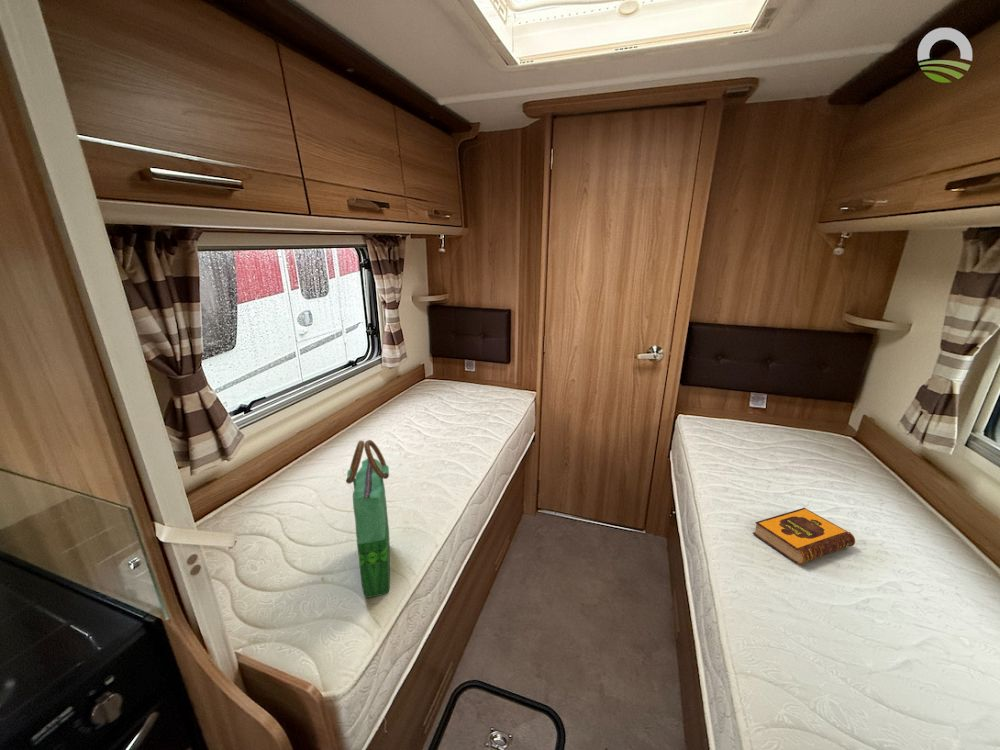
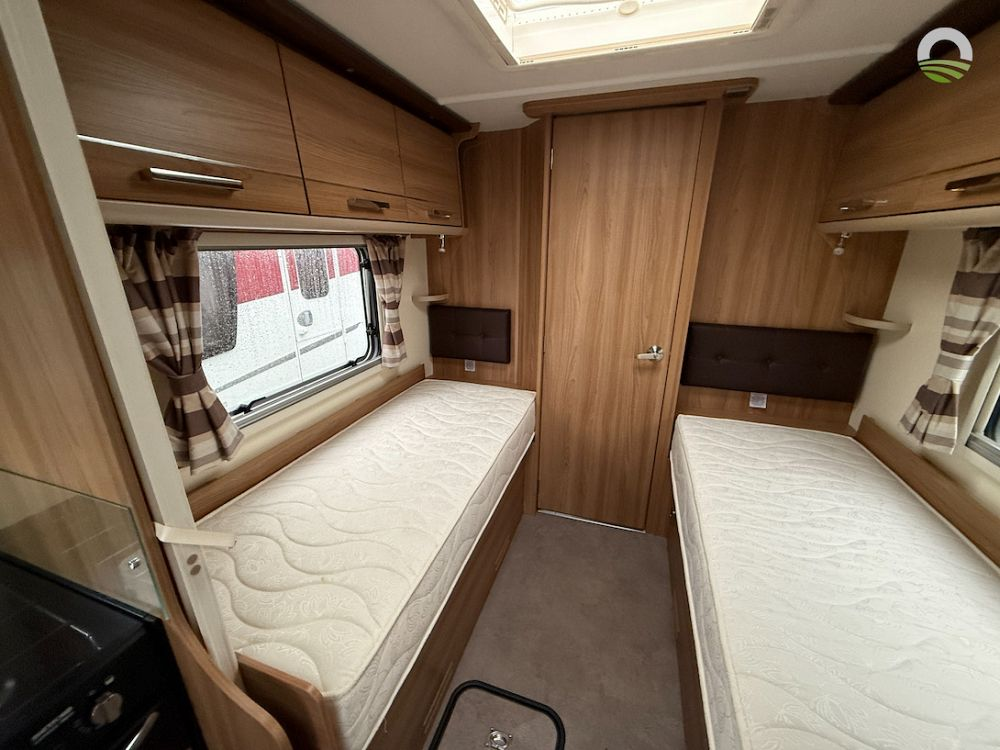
- hardback book (803, 535)
- tote bag (371, 508)
